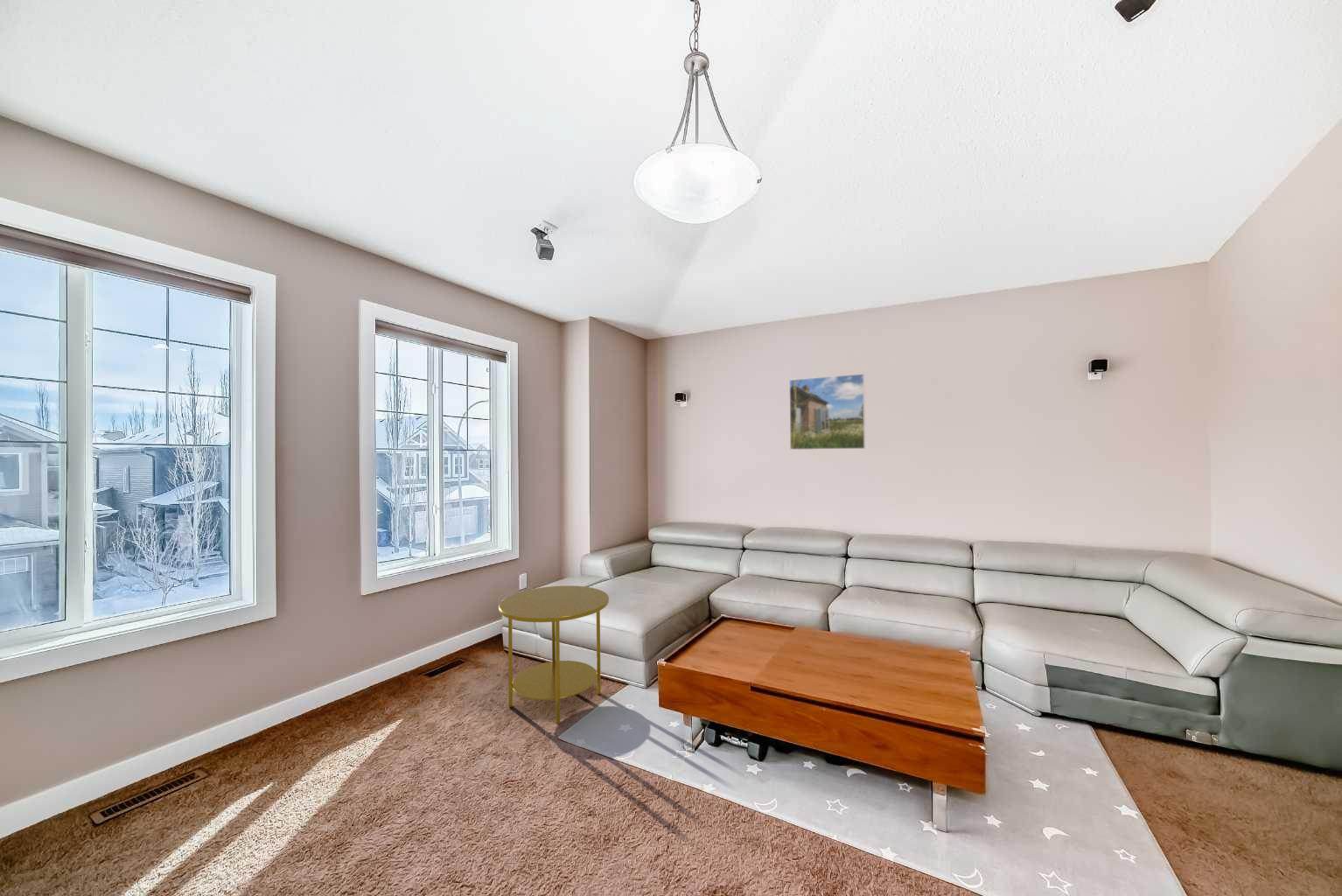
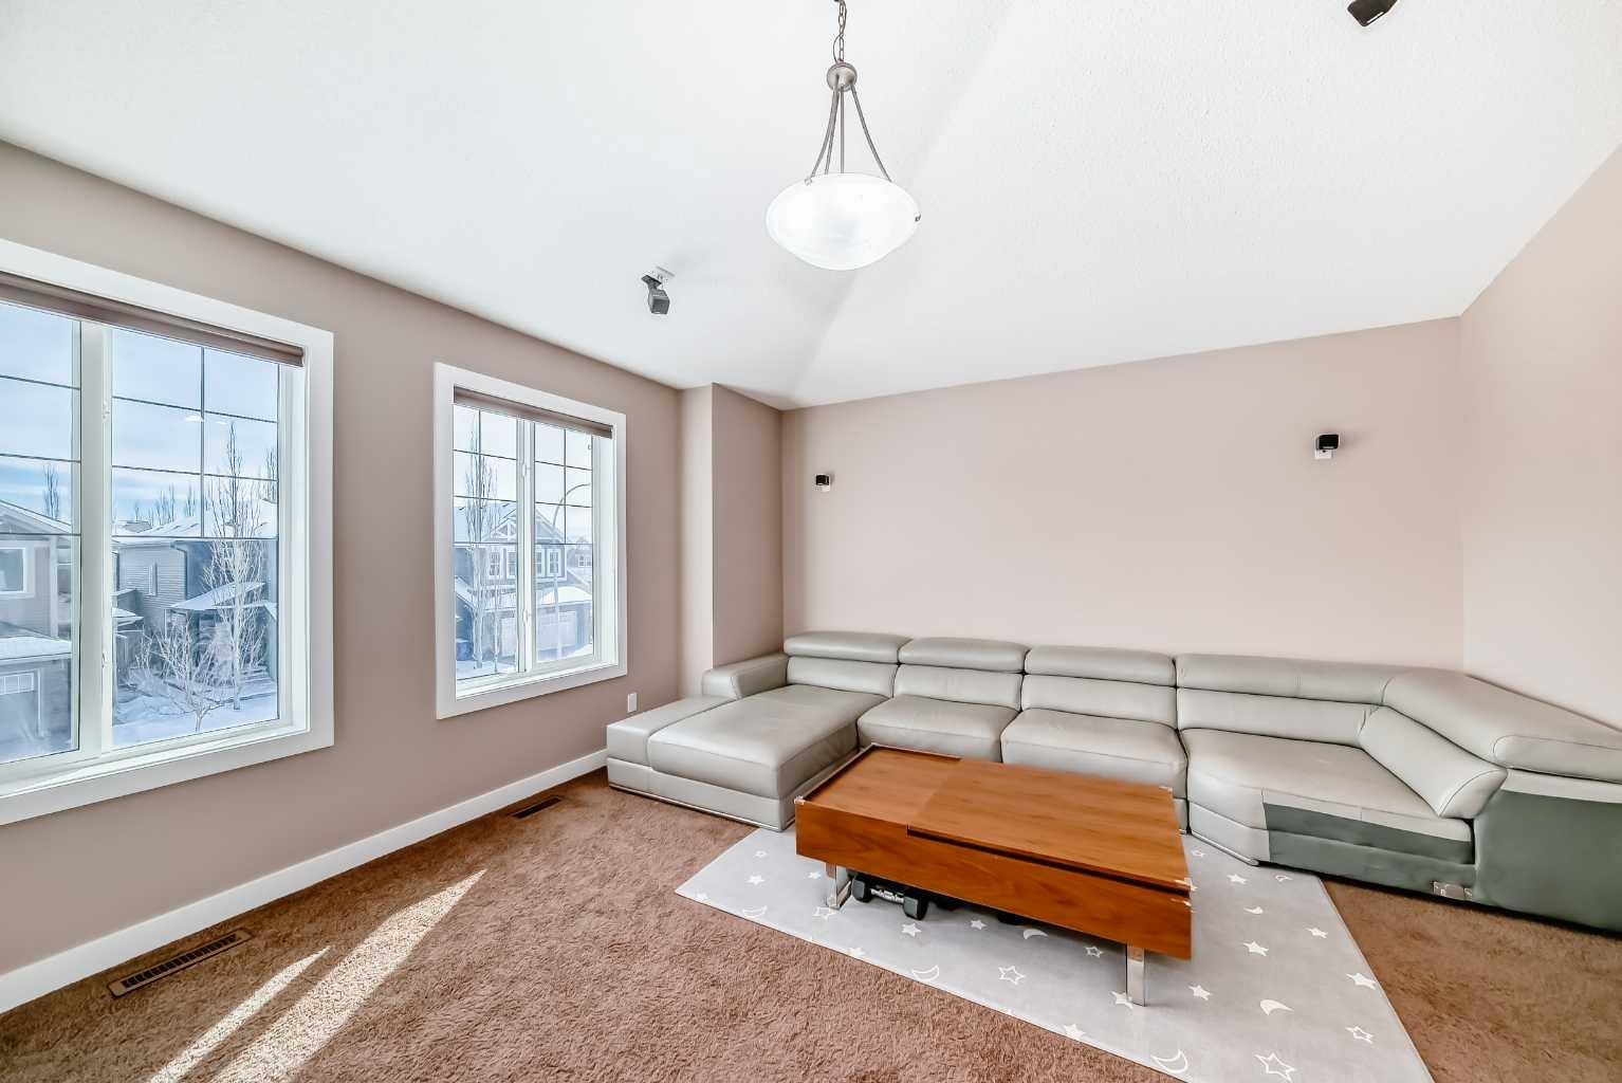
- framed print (826, 413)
- side table (555, 649)
